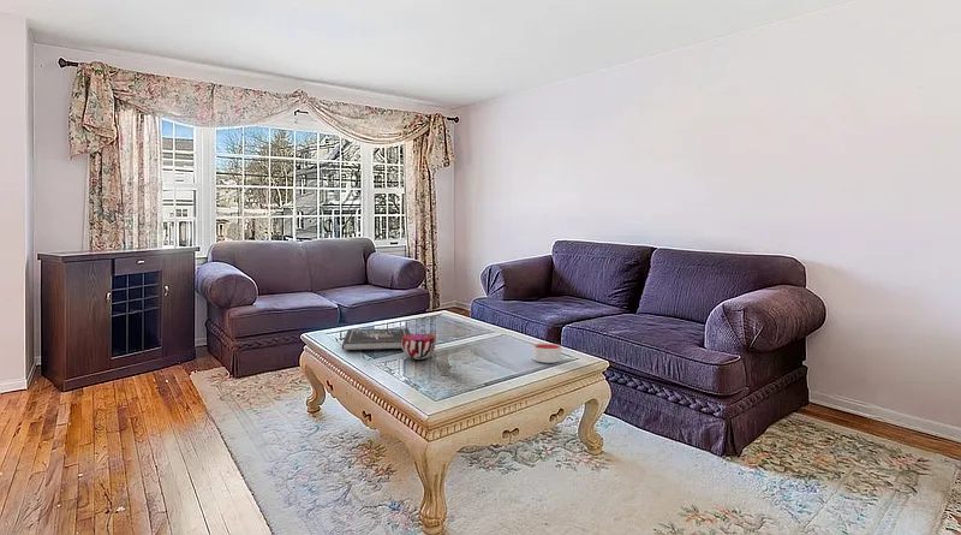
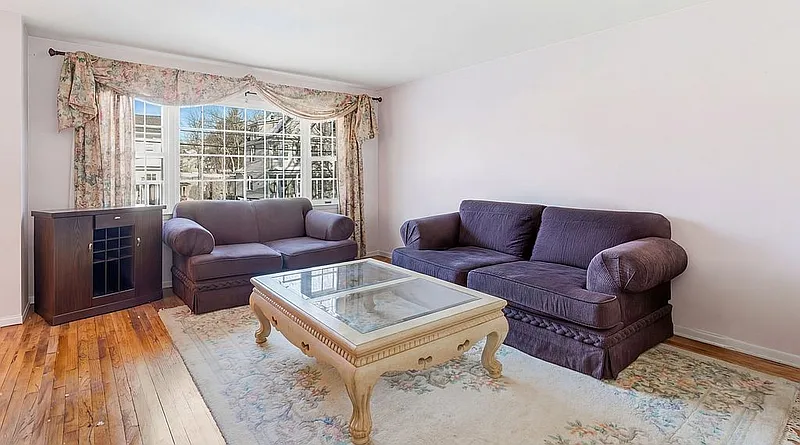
- candle (547, 352)
- book (377, 338)
- decorative bowl (418, 347)
